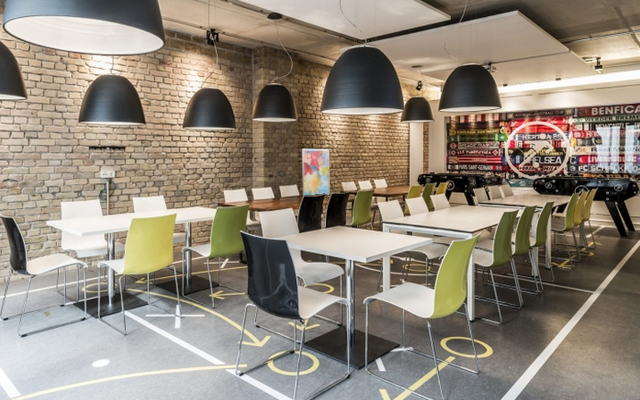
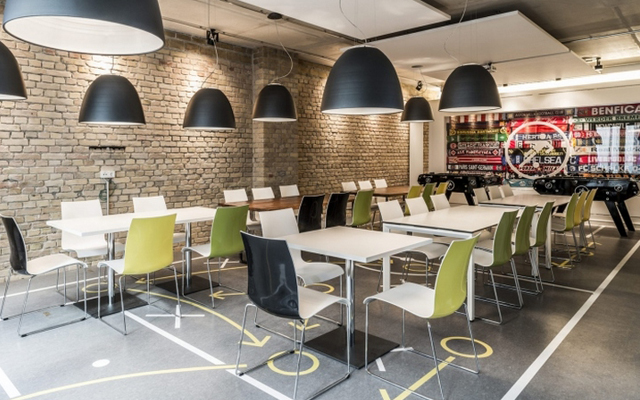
- wall art (316, 173)
